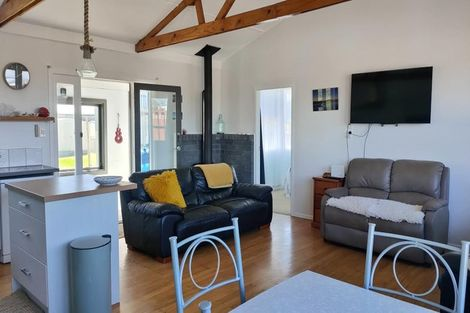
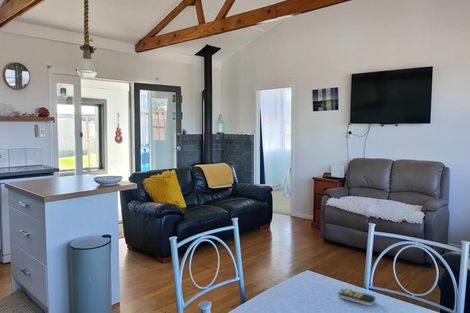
+ remote control (356, 296)
